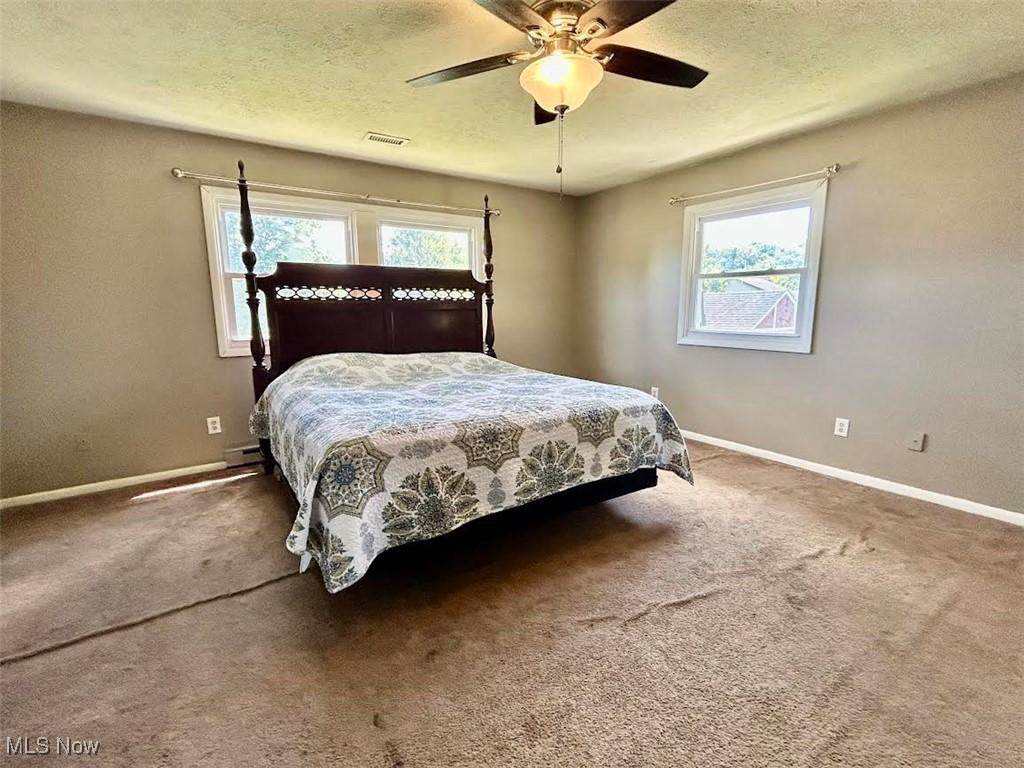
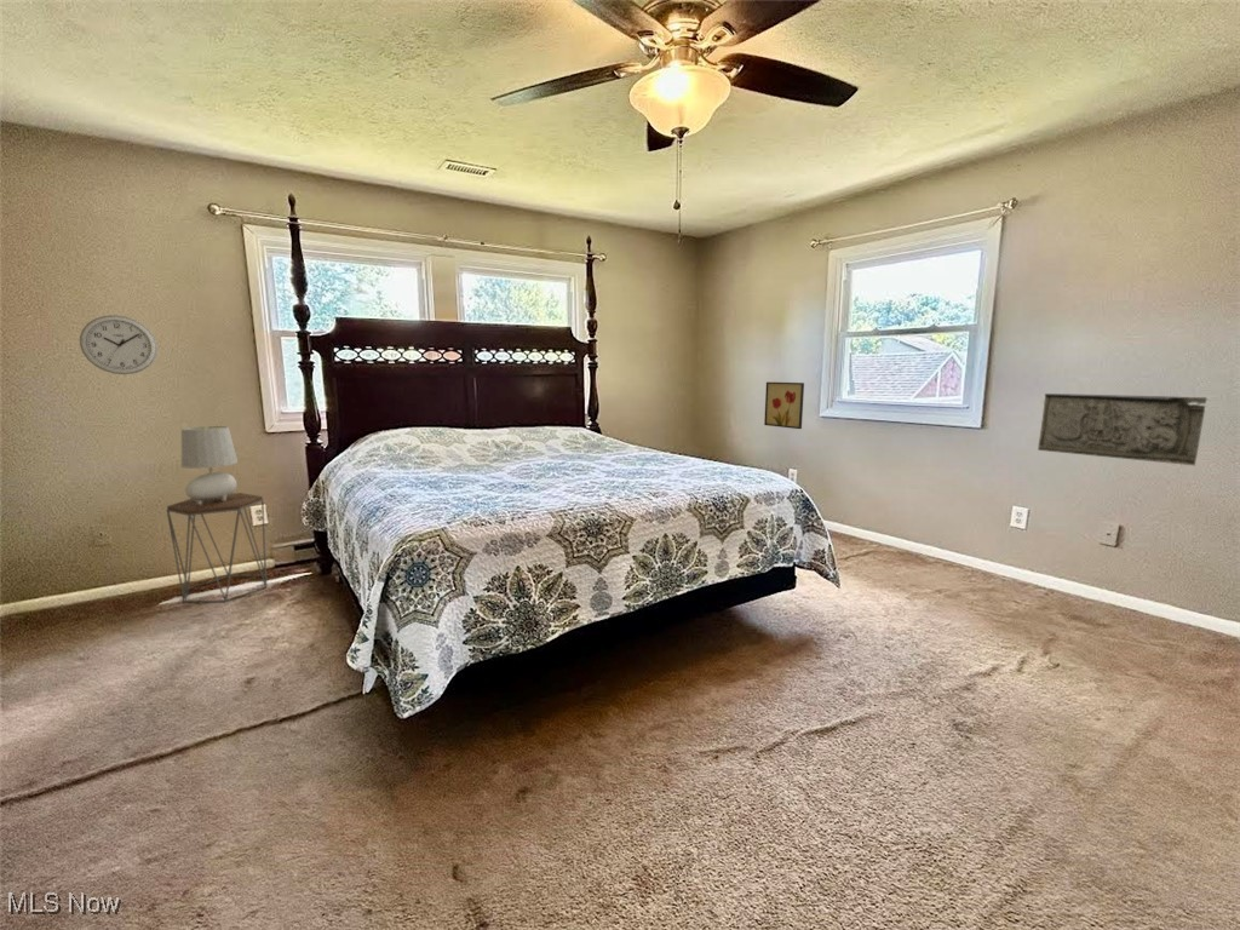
+ wall art (783, 404)
+ wall clock (119, 345)
+ table lamp (208, 464)
+ side table (216, 545)
+ relief panel (1113, 426)
